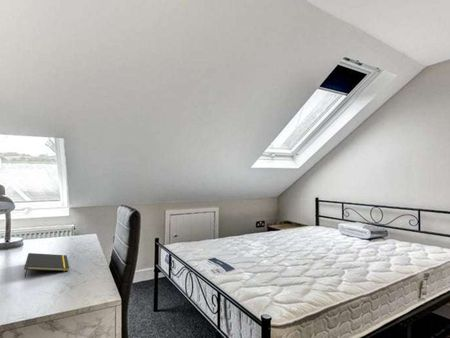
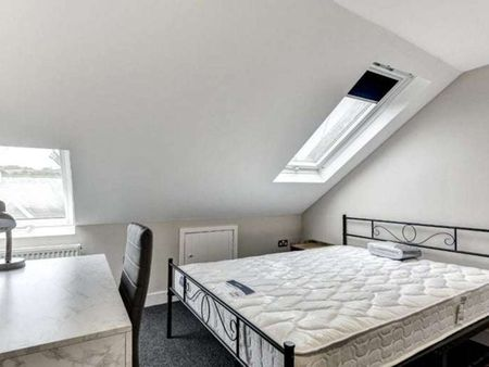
- notepad (47, 261)
